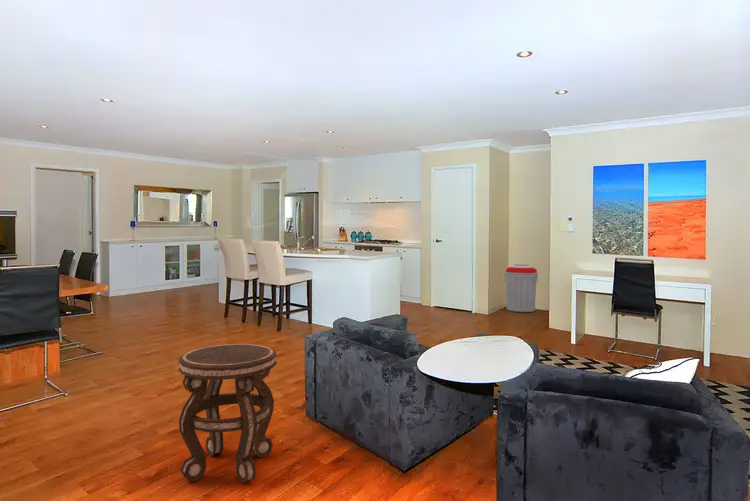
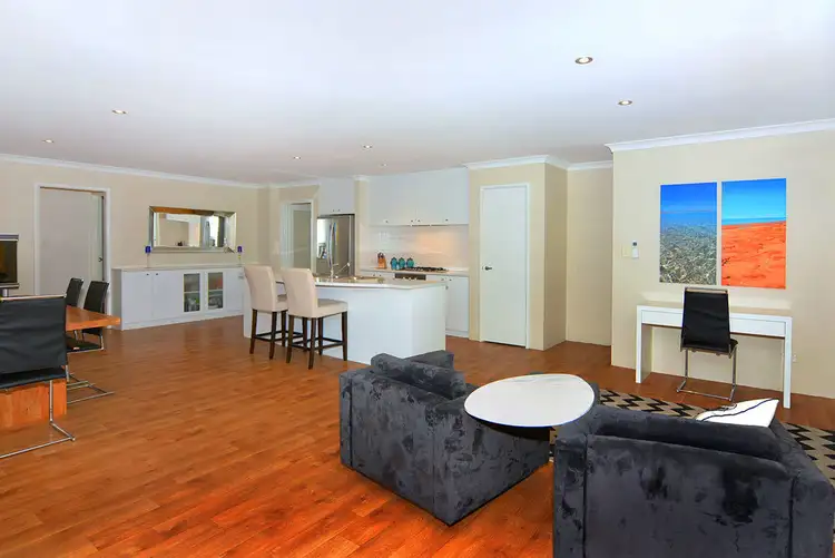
- side table (226, 404)
- trash can (521, 287)
